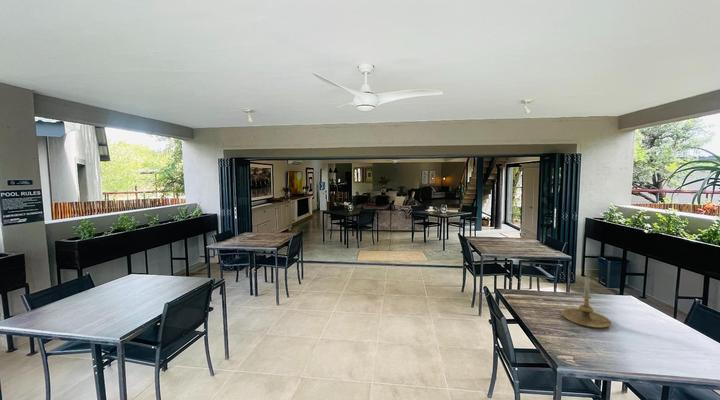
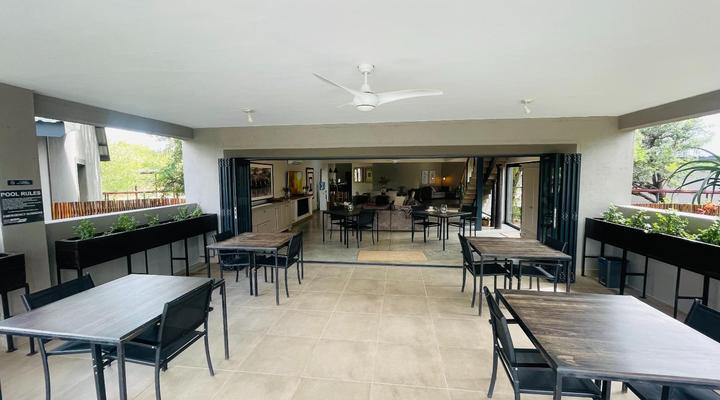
- candle holder (586, 297)
